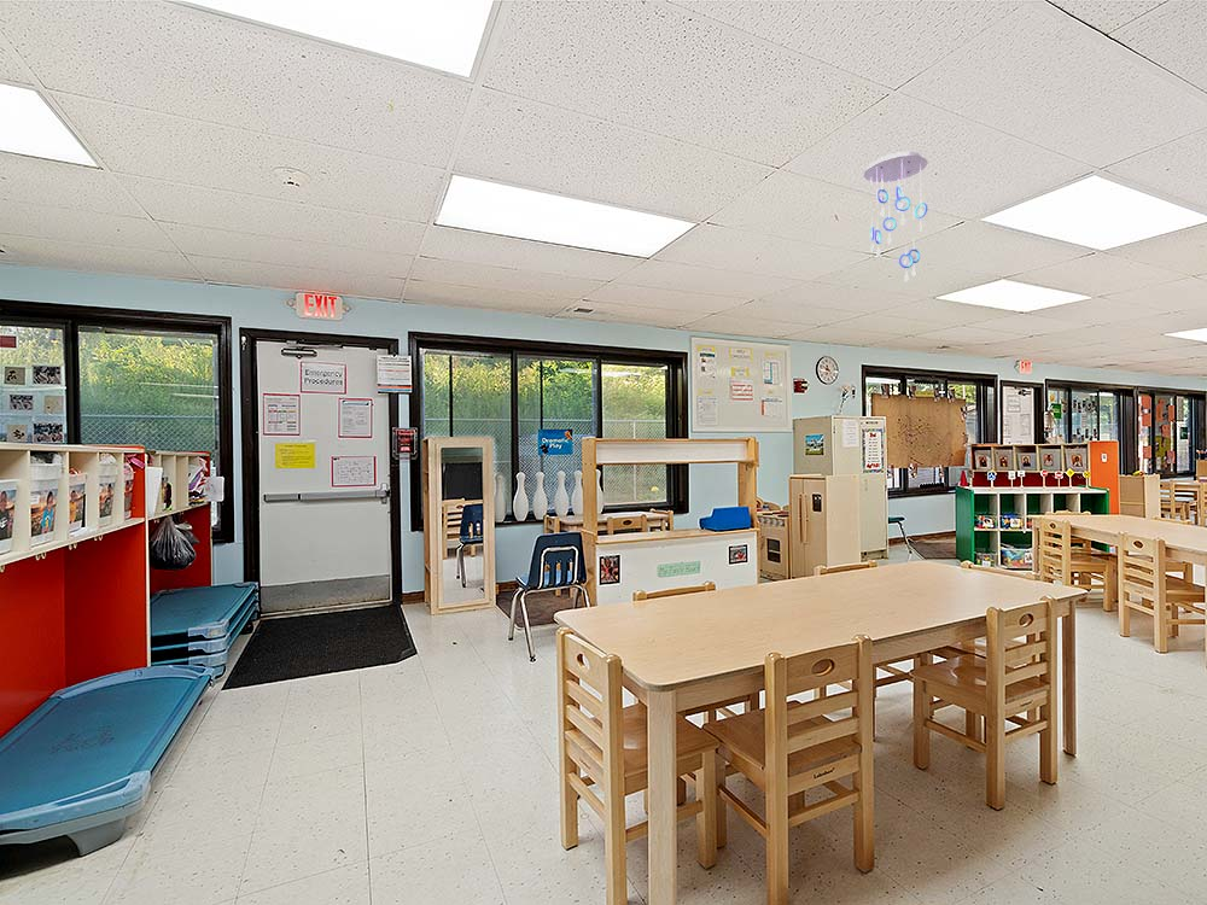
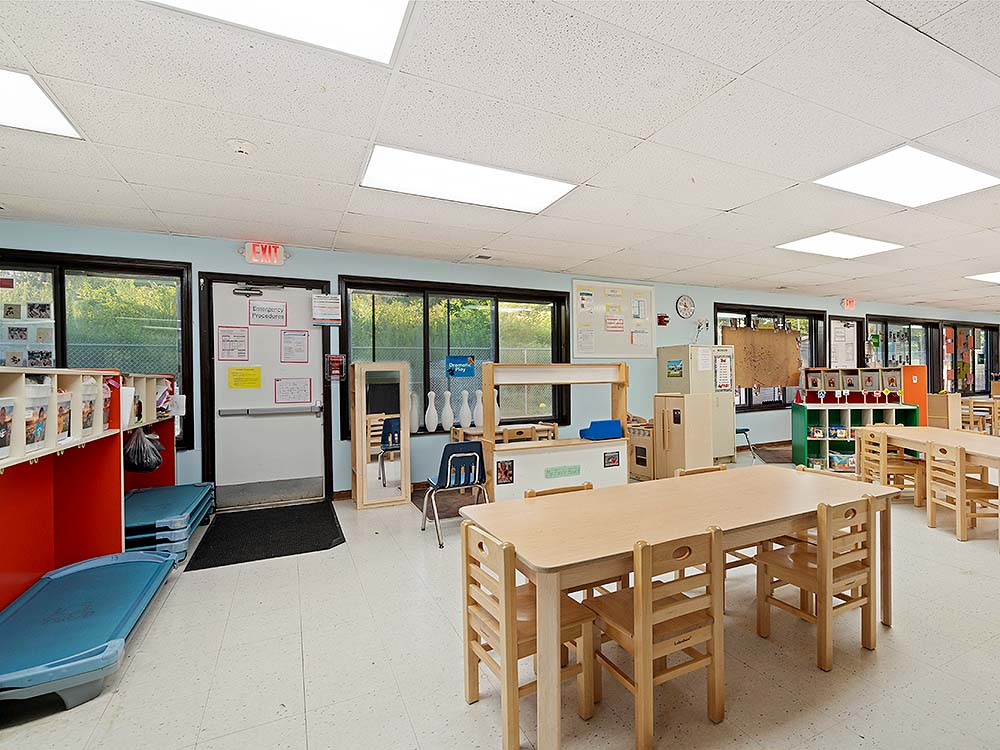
- ceiling mobile (896, 224)
